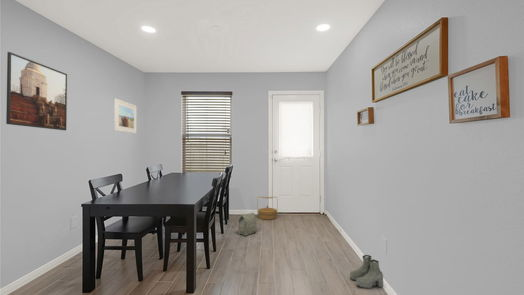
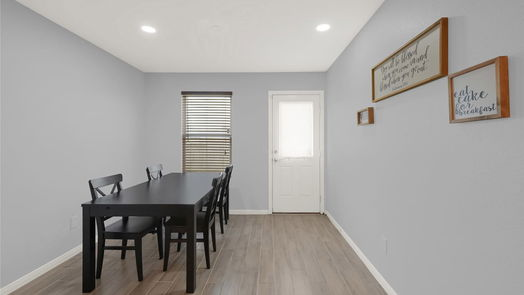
- boots (366, 270)
- basket (267, 206)
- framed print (40, 95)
- bag (247, 223)
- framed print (126, 117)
